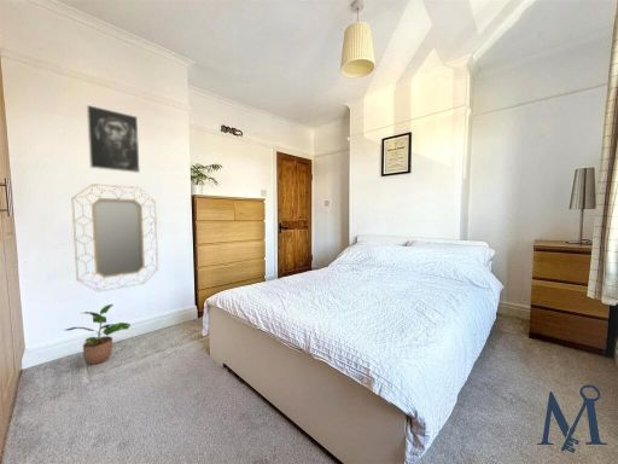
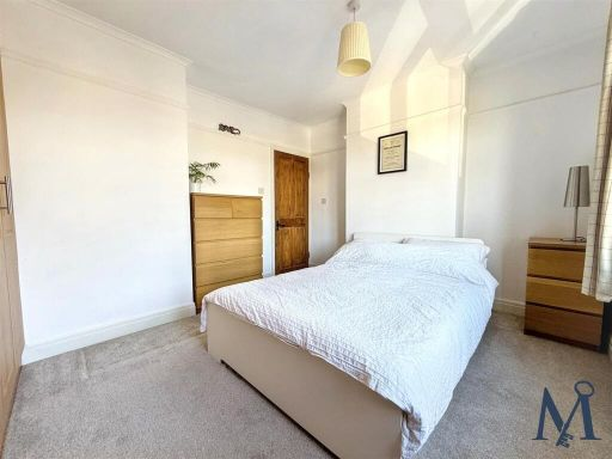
- potted plant (98, 332)
- home mirror (119, 237)
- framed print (115, 140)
